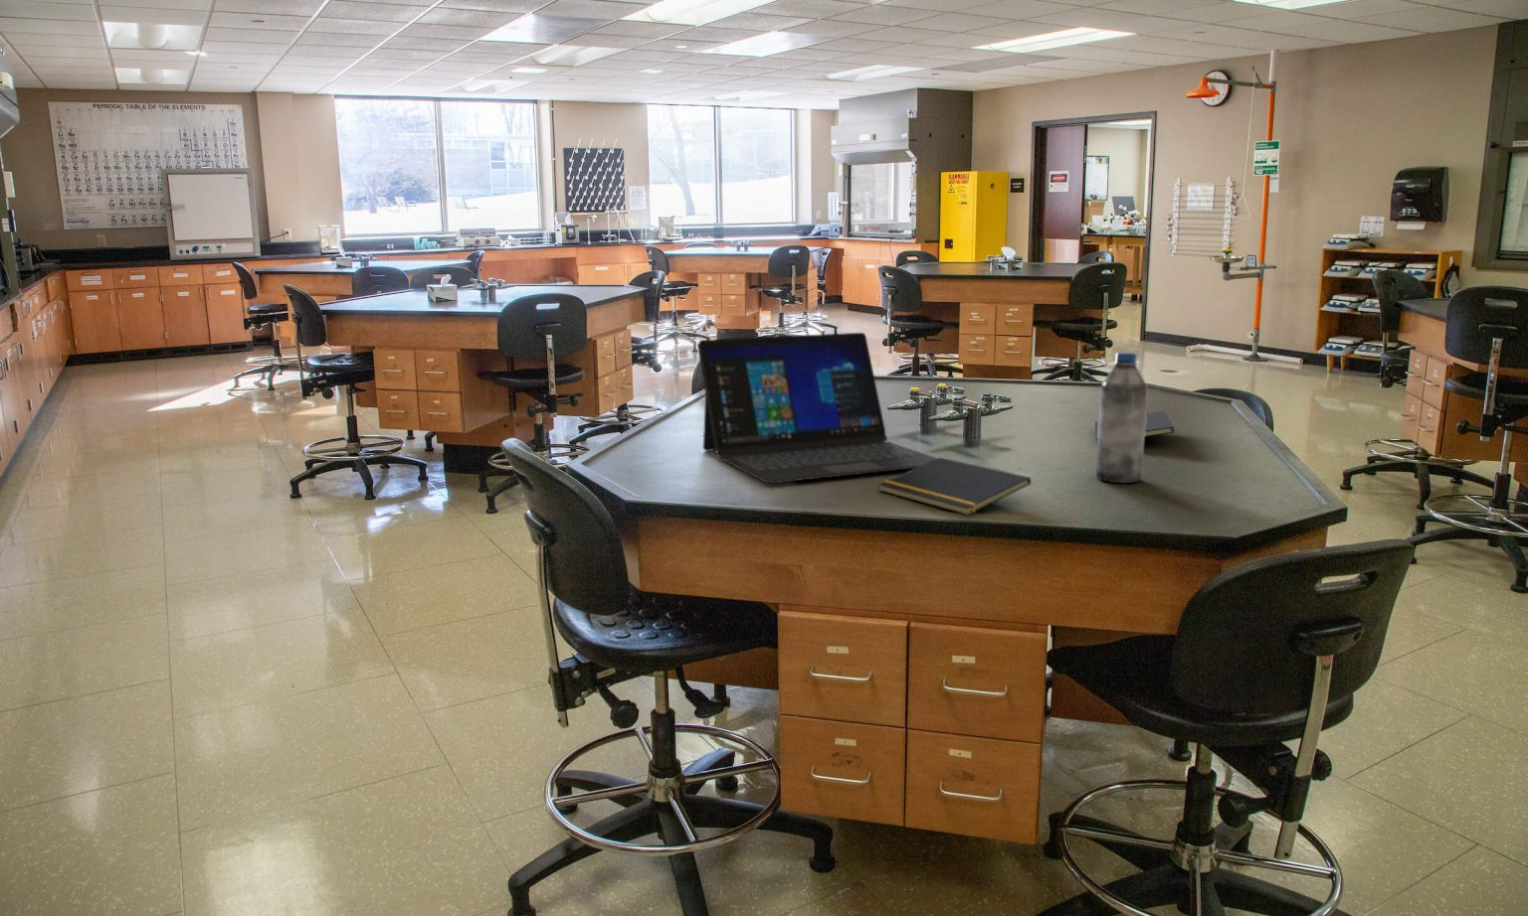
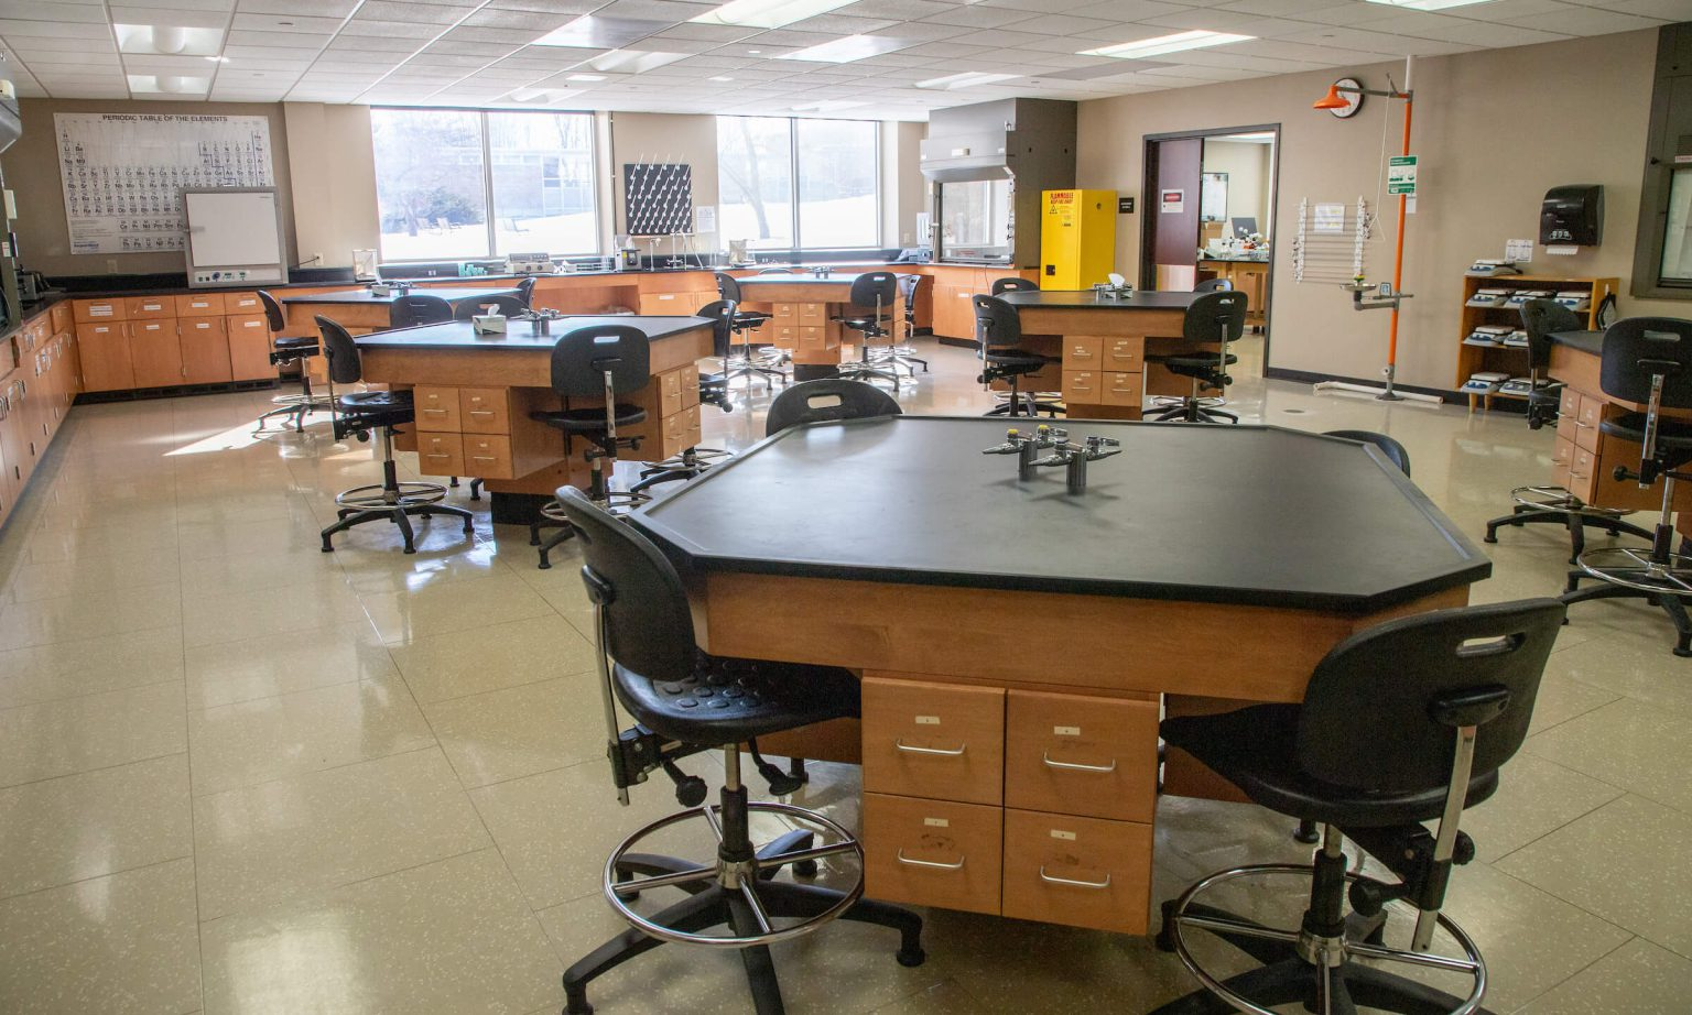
- laptop (820, 400)
- notepad (1145, 426)
- water bottle (1122, 417)
- notepad (952, 484)
